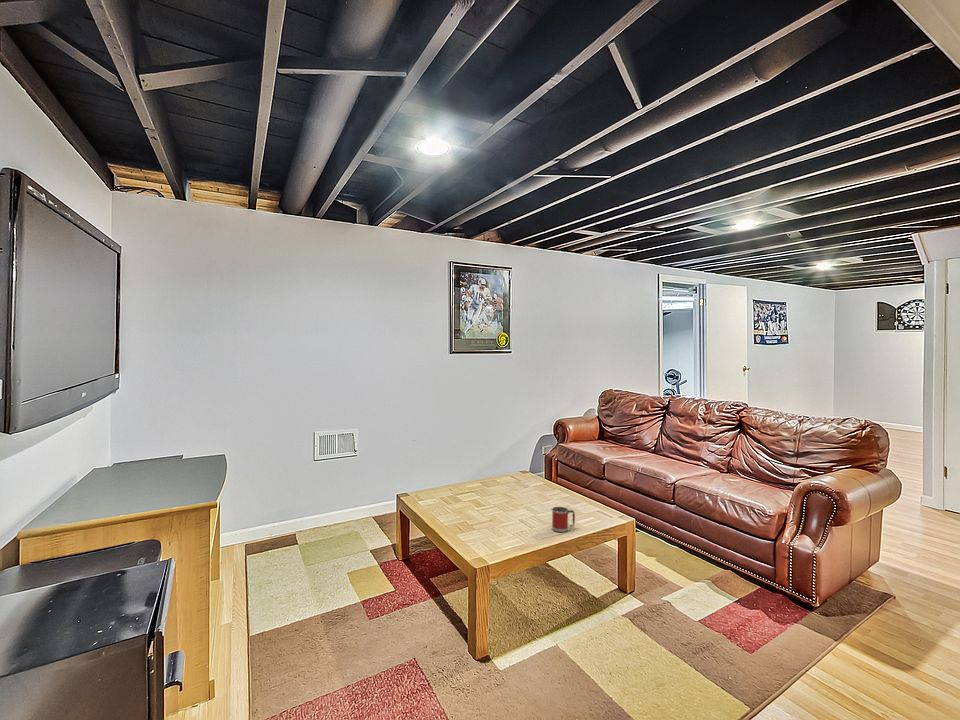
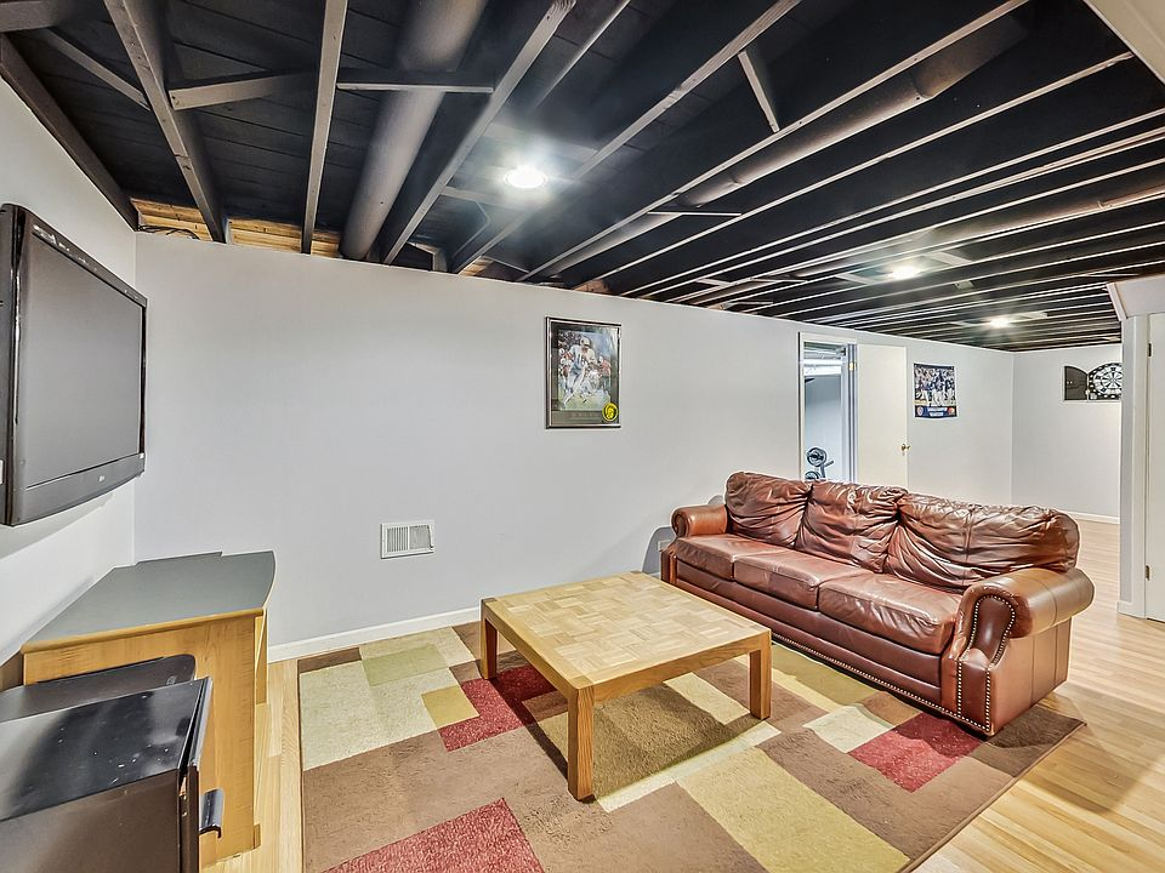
- mug (562, 518)
